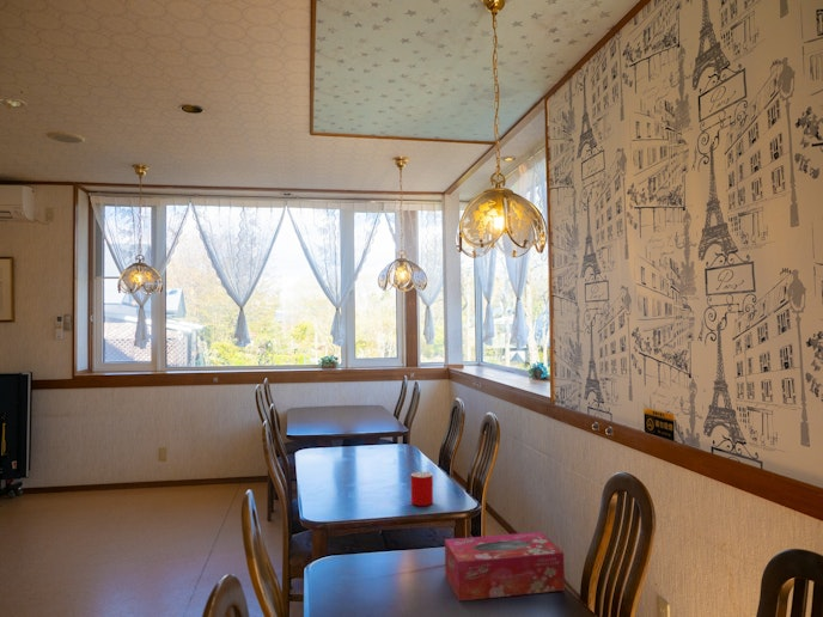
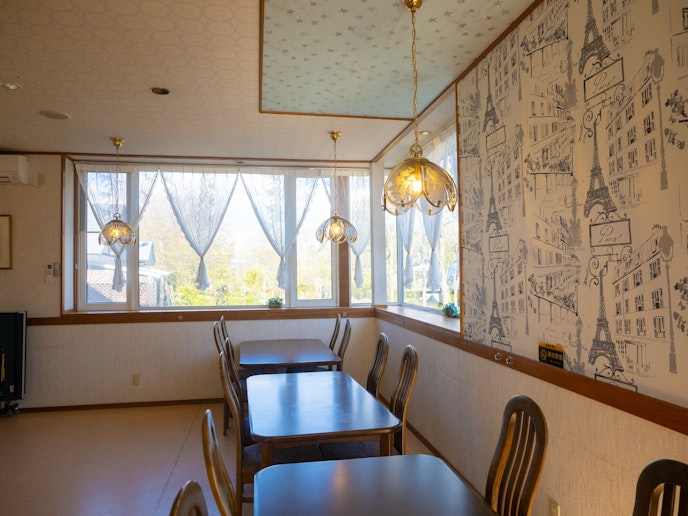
- tissue box (502, 563)
- cup (420, 487)
